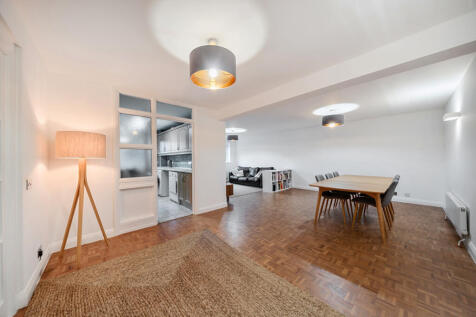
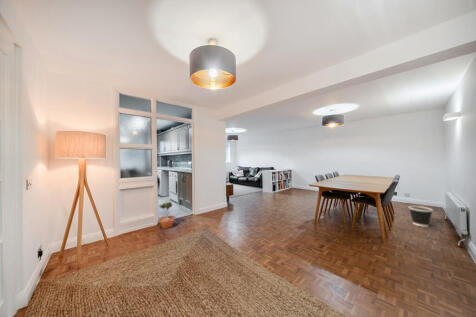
+ potted tree (166, 212)
+ wastebasket (420, 216)
